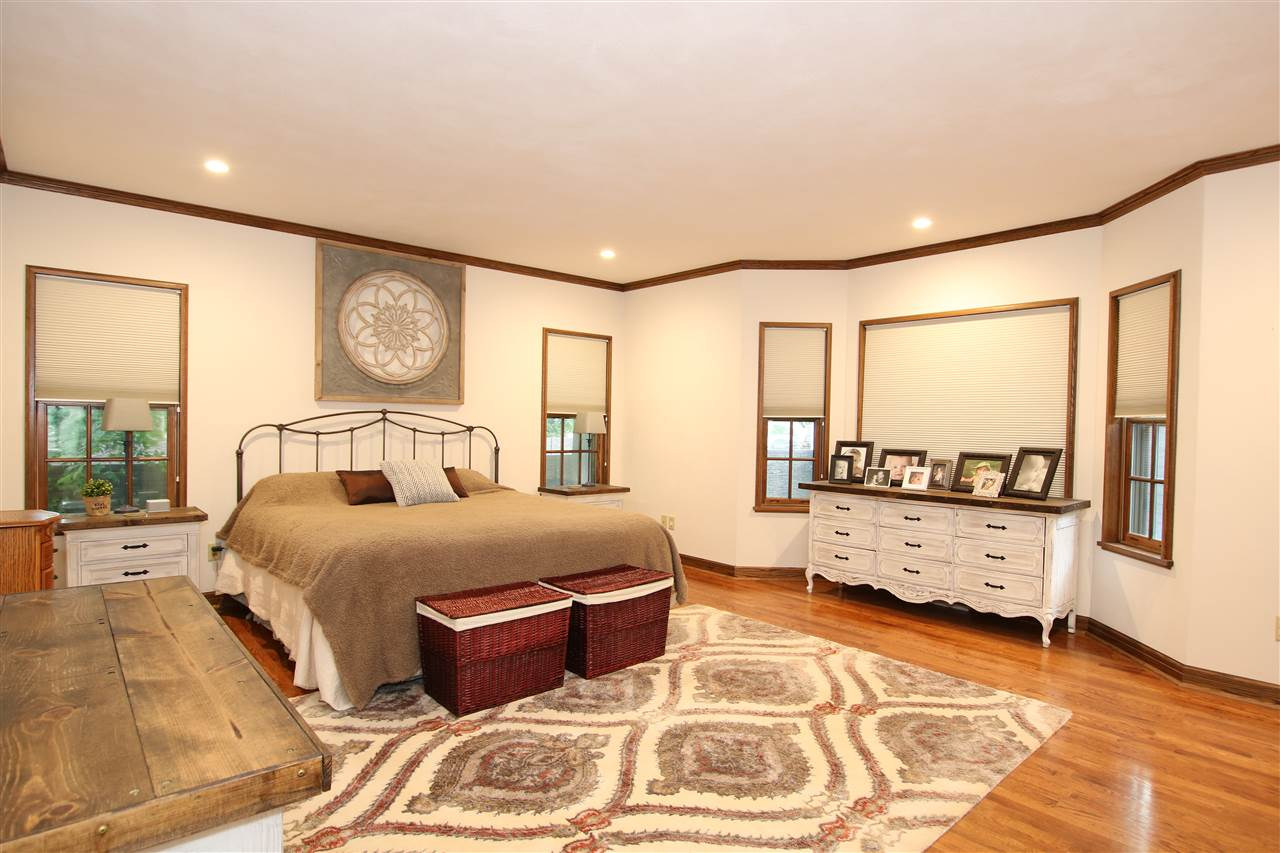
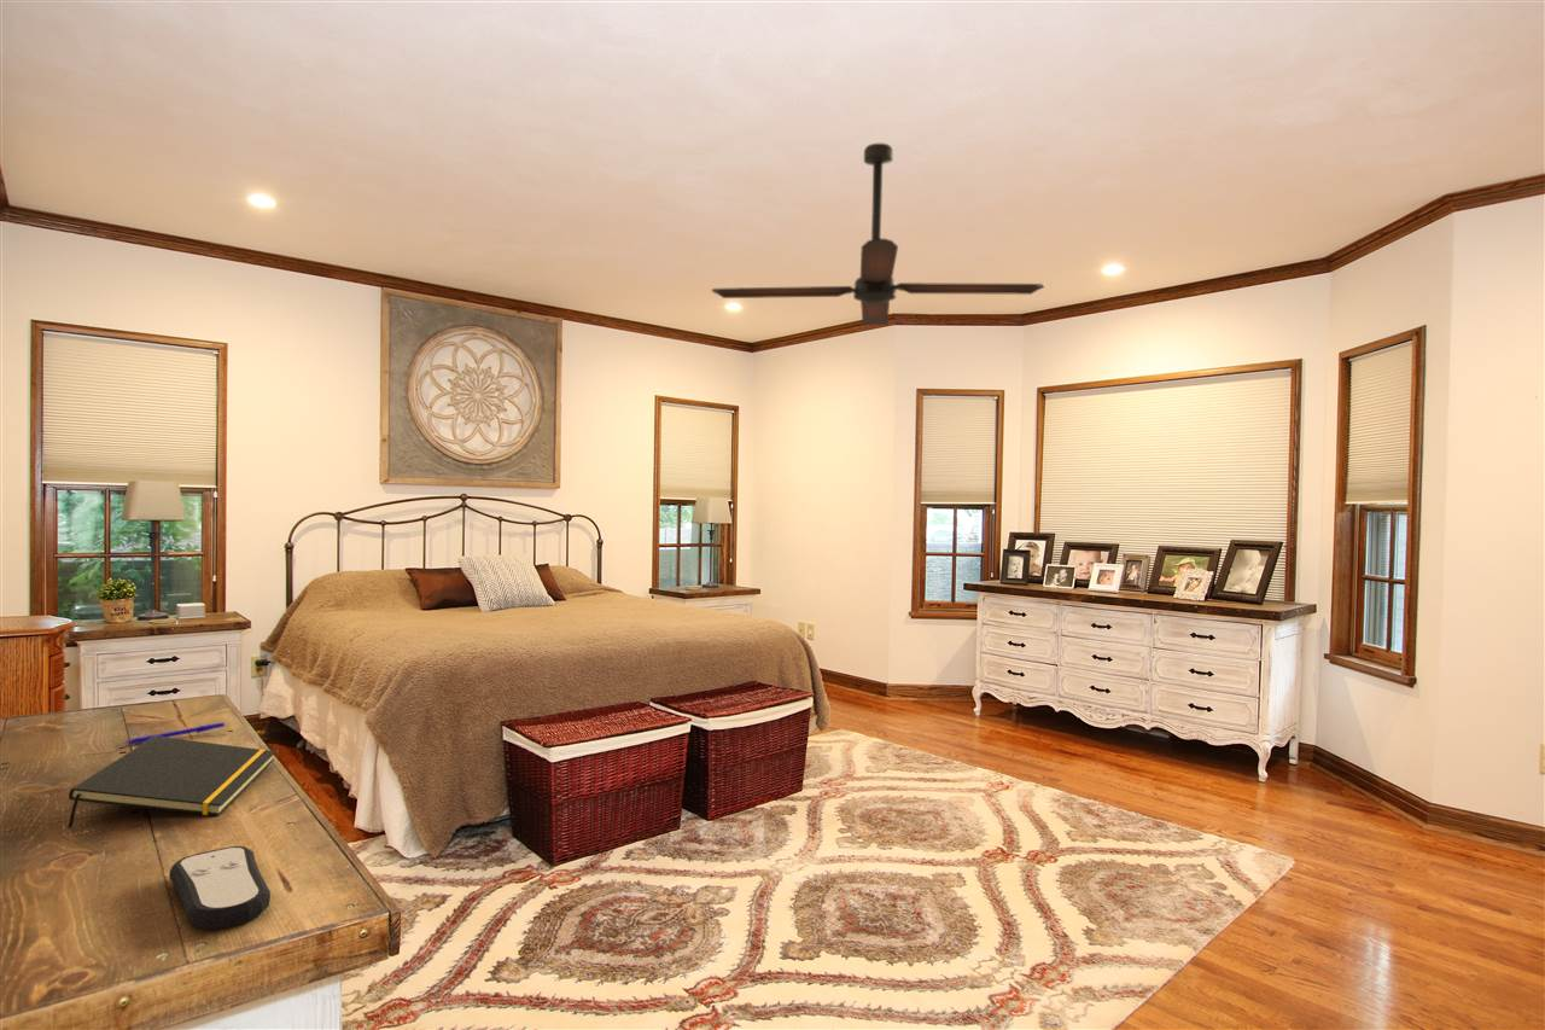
+ pen (175, 733)
+ ceiling fan (875, 225)
+ remote control (221, 884)
+ notepad (183, 773)
